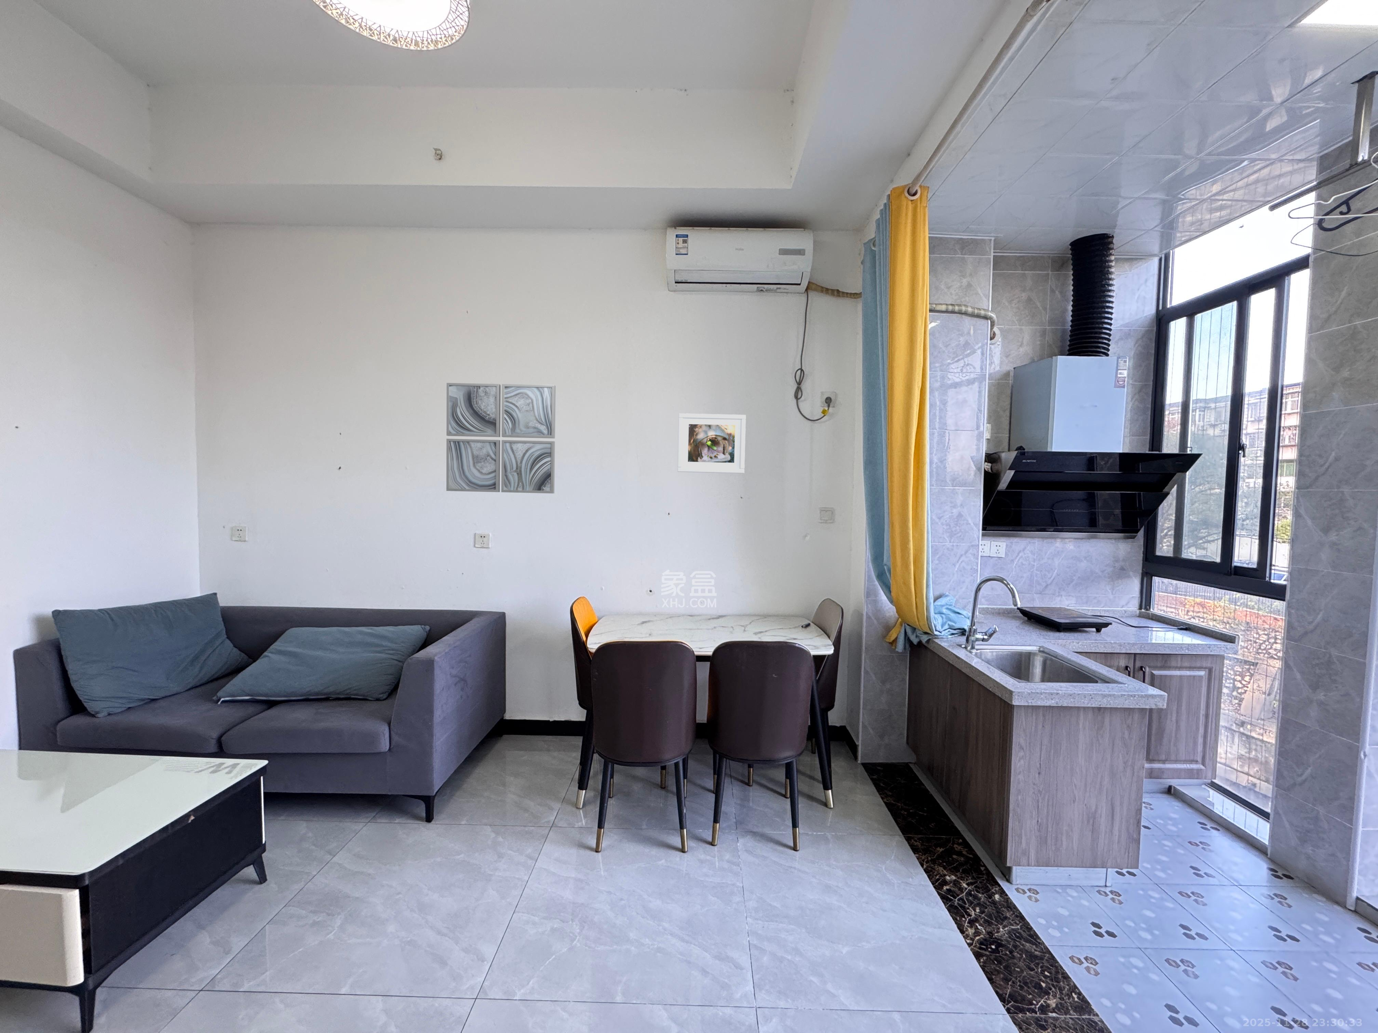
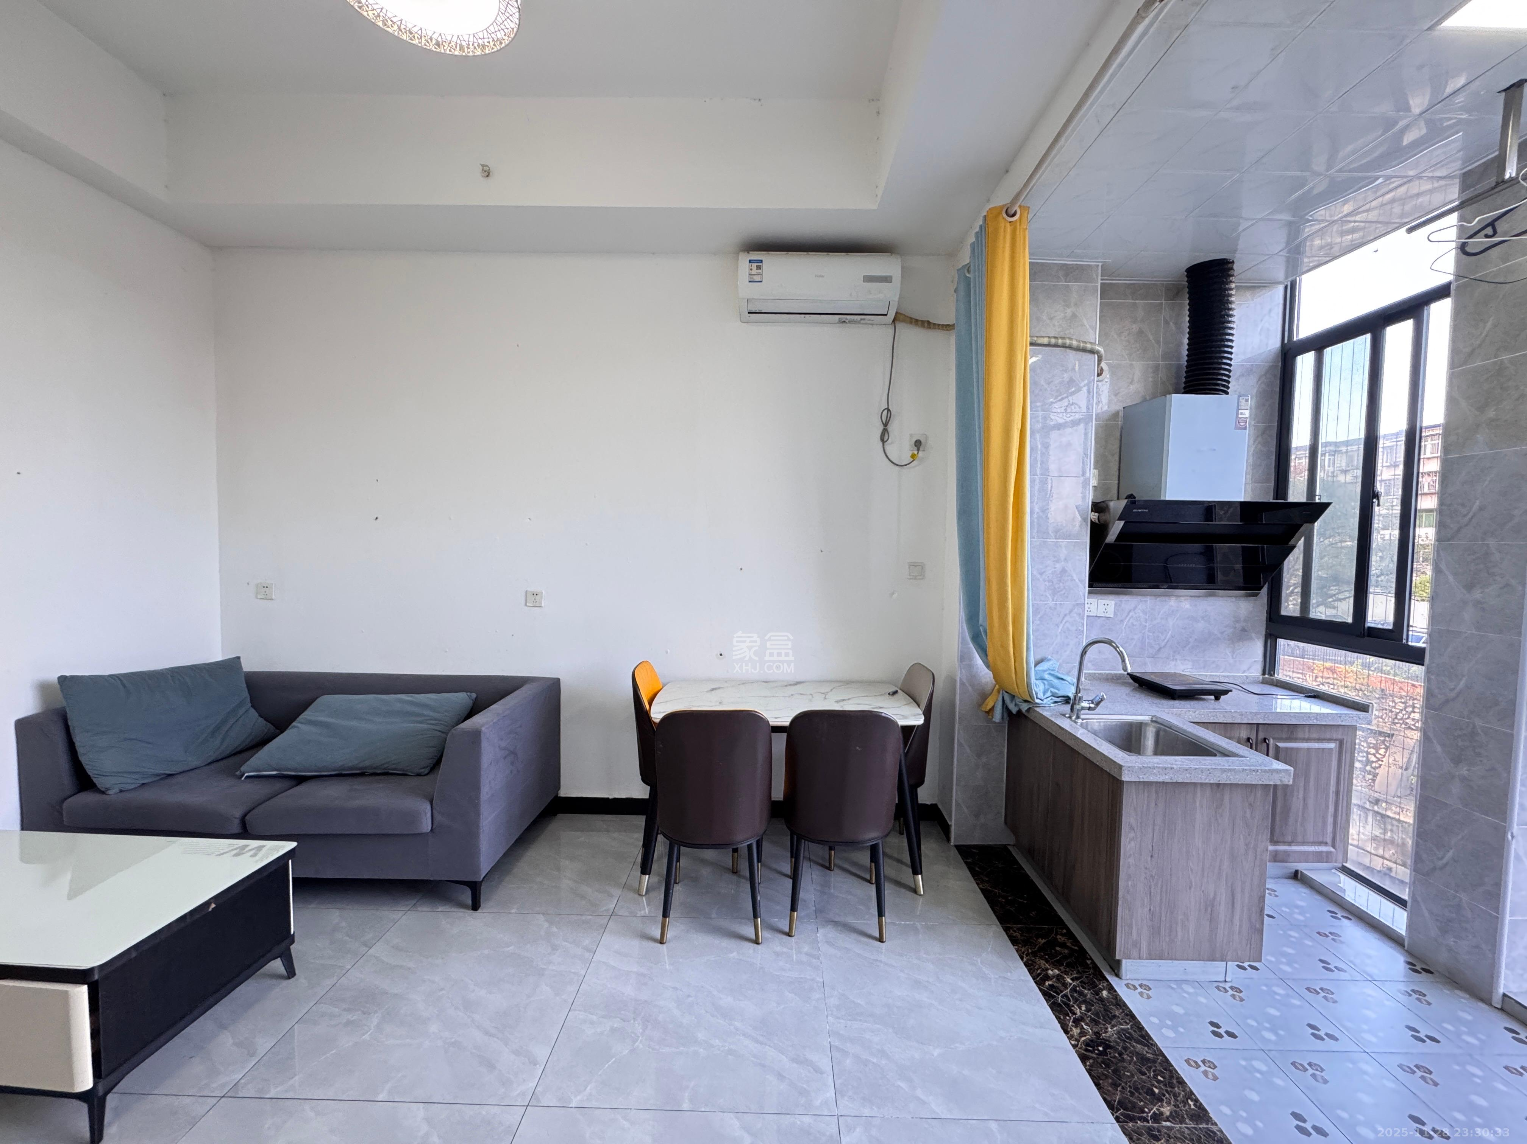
- wall art (500, 437)
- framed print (711, 444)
